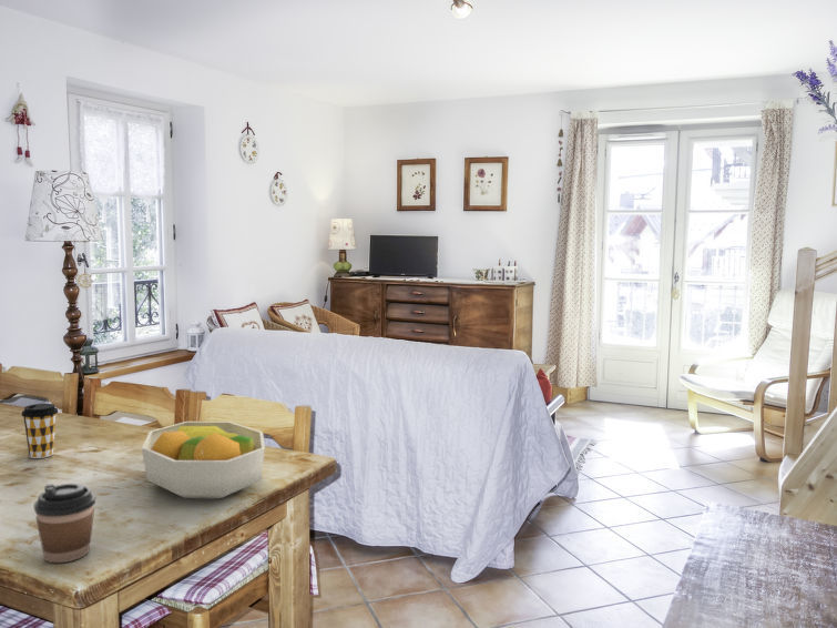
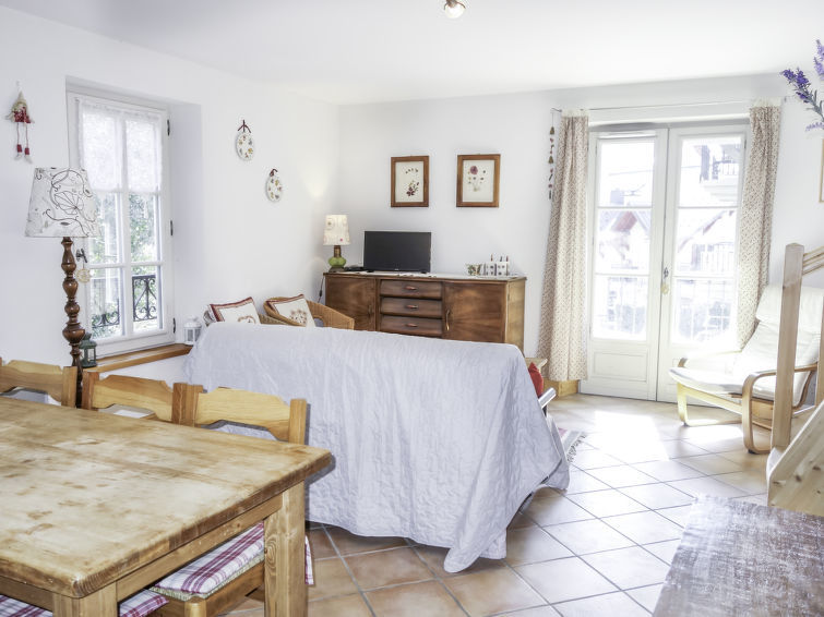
- coffee cup (65, 518)
- fruit bowl (205, 450)
- coffee cup (40, 431)
